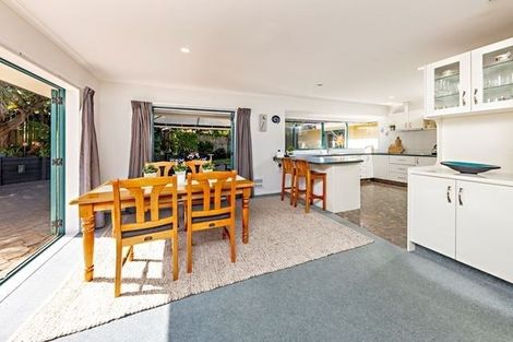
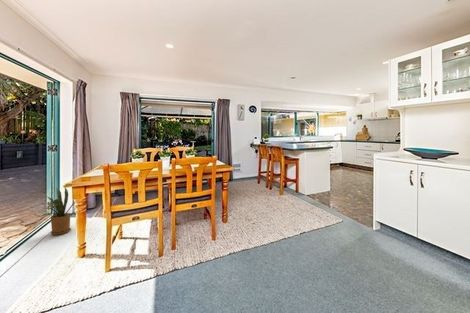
+ house plant (57, 211)
